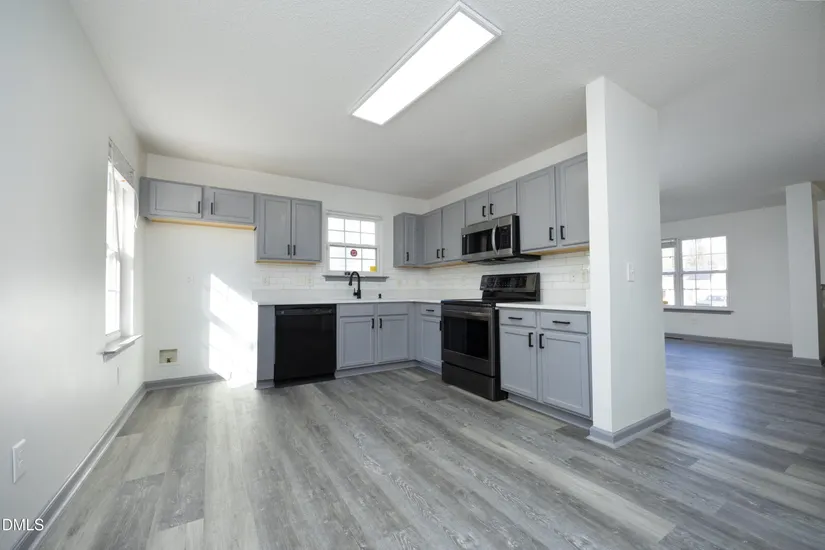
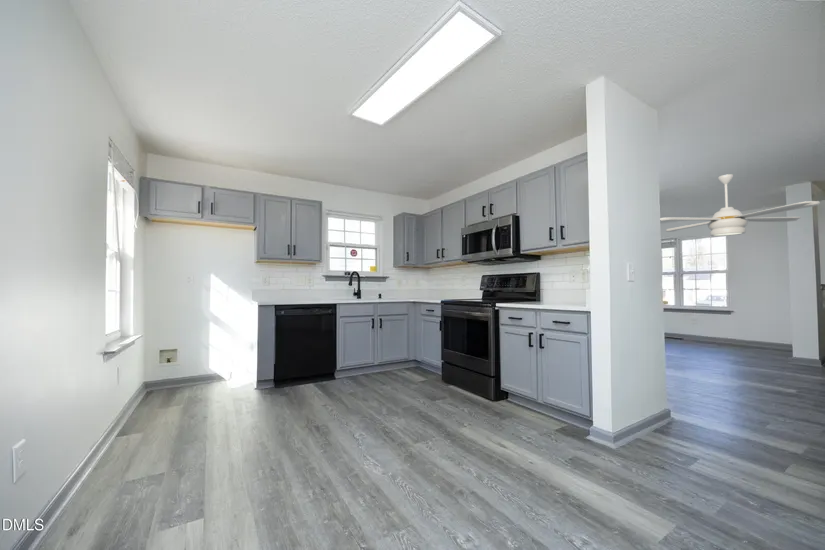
+ ceiling fan (726, 205)
